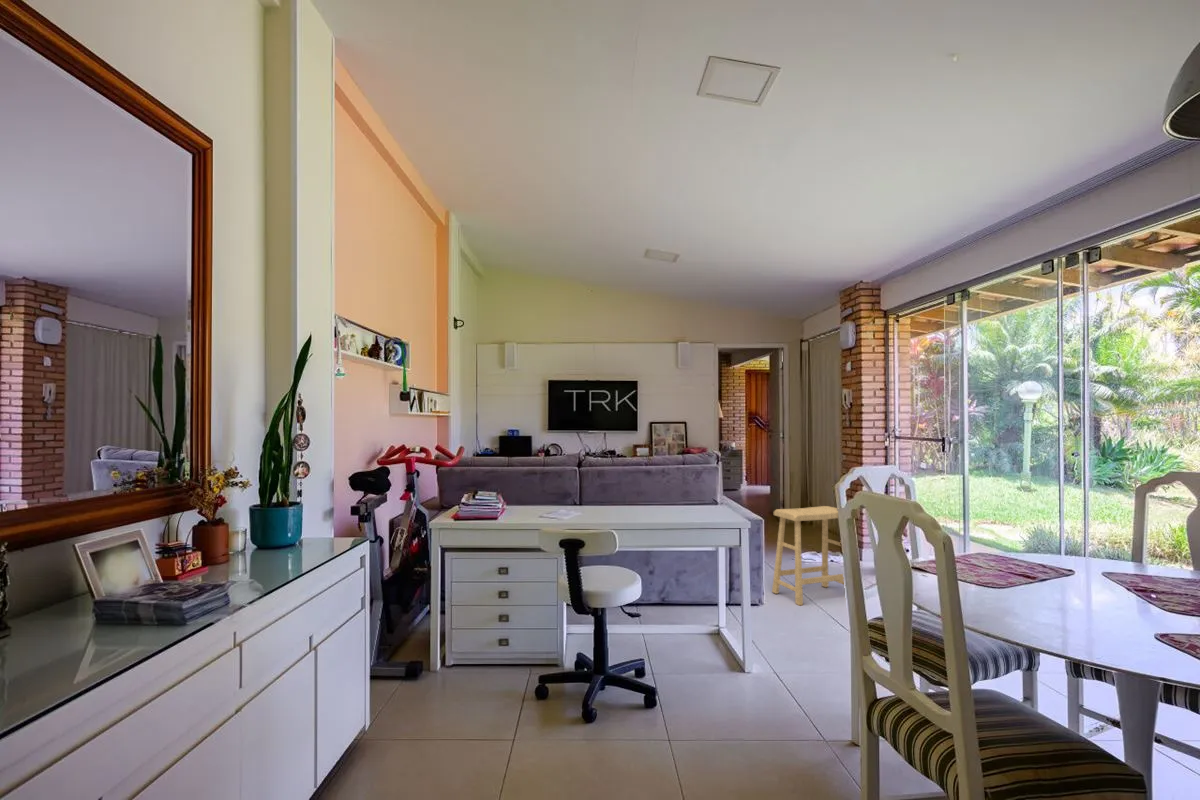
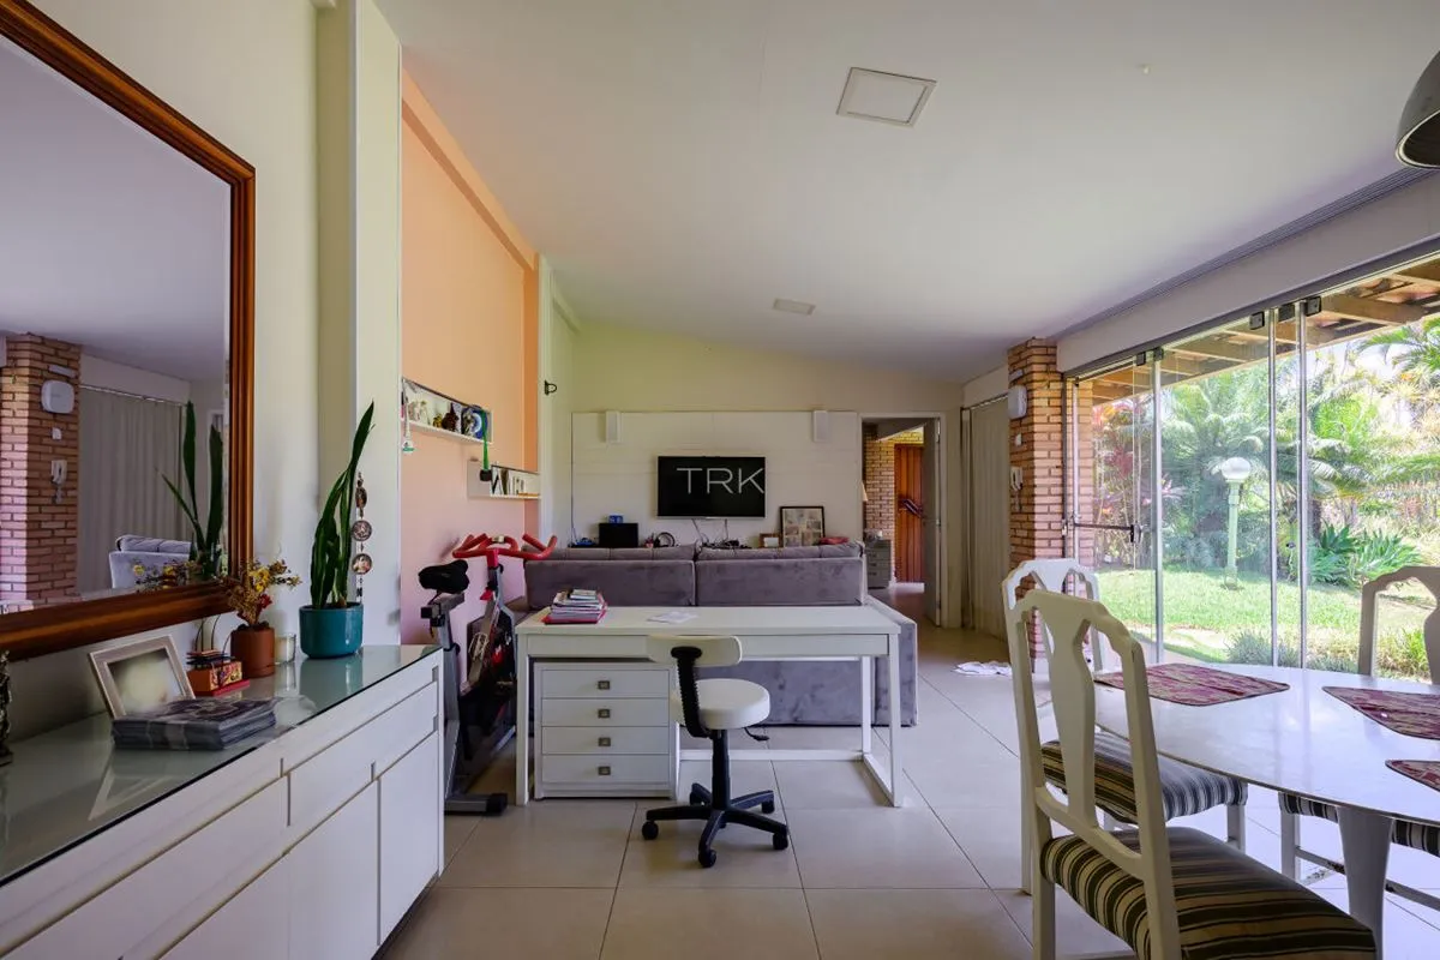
- stool (822, 552)
